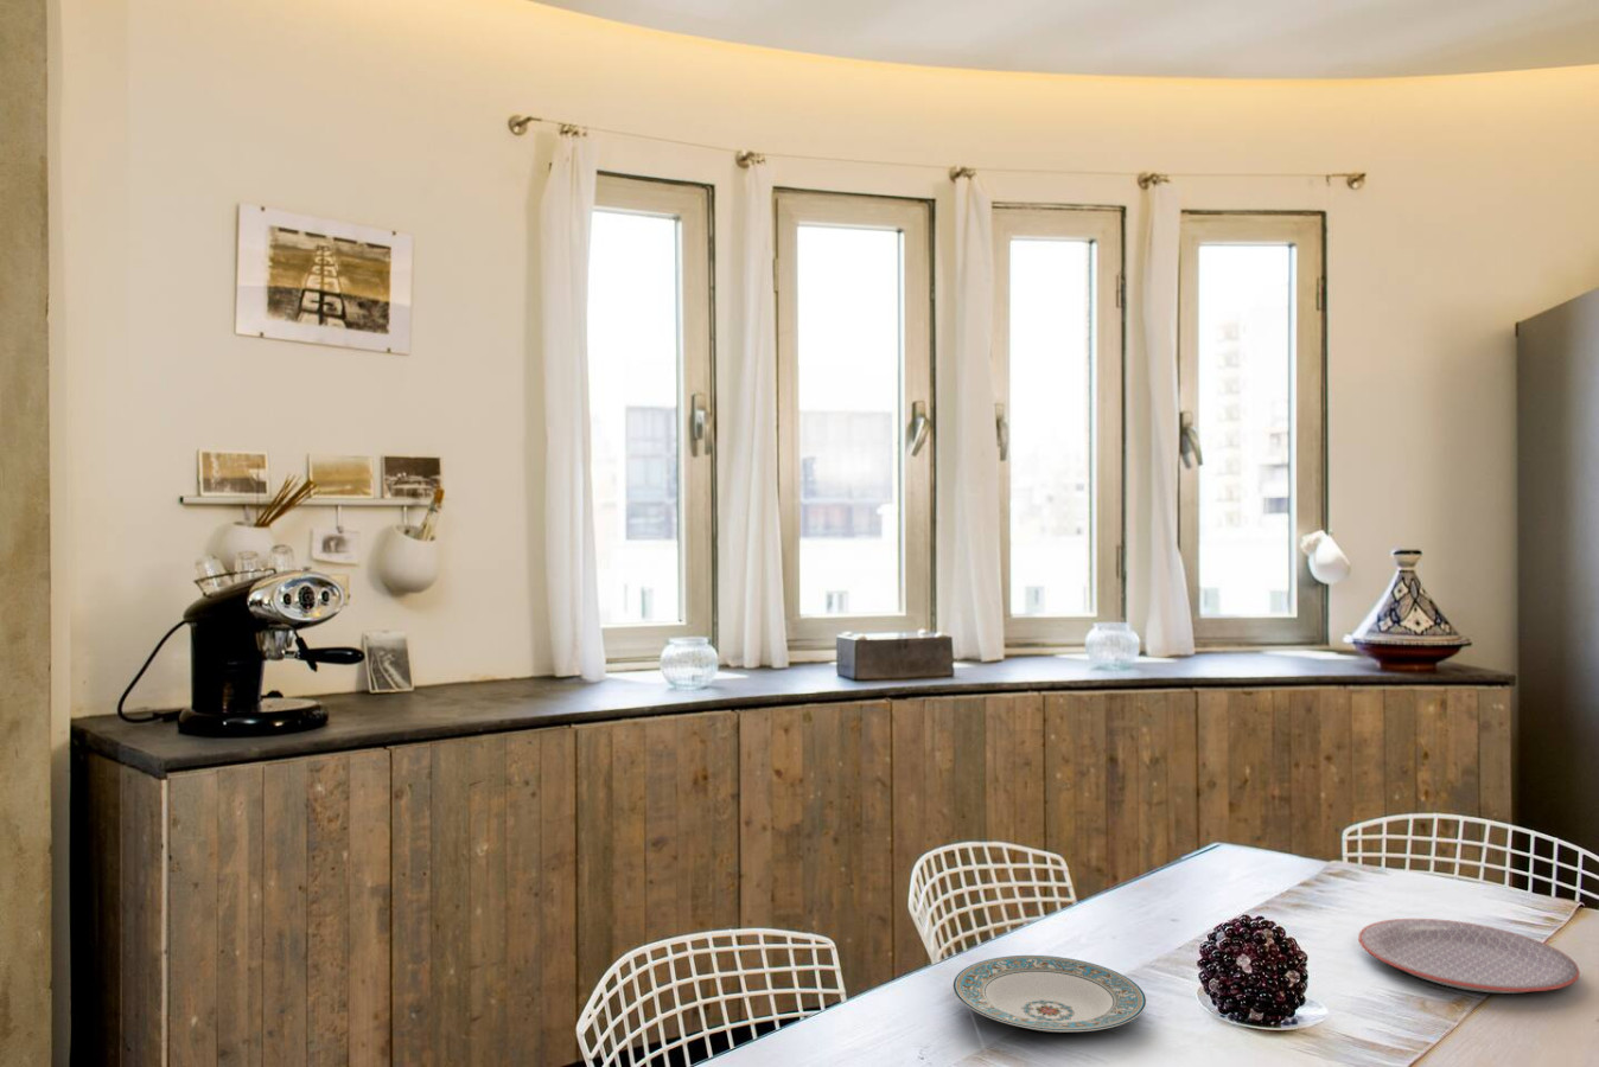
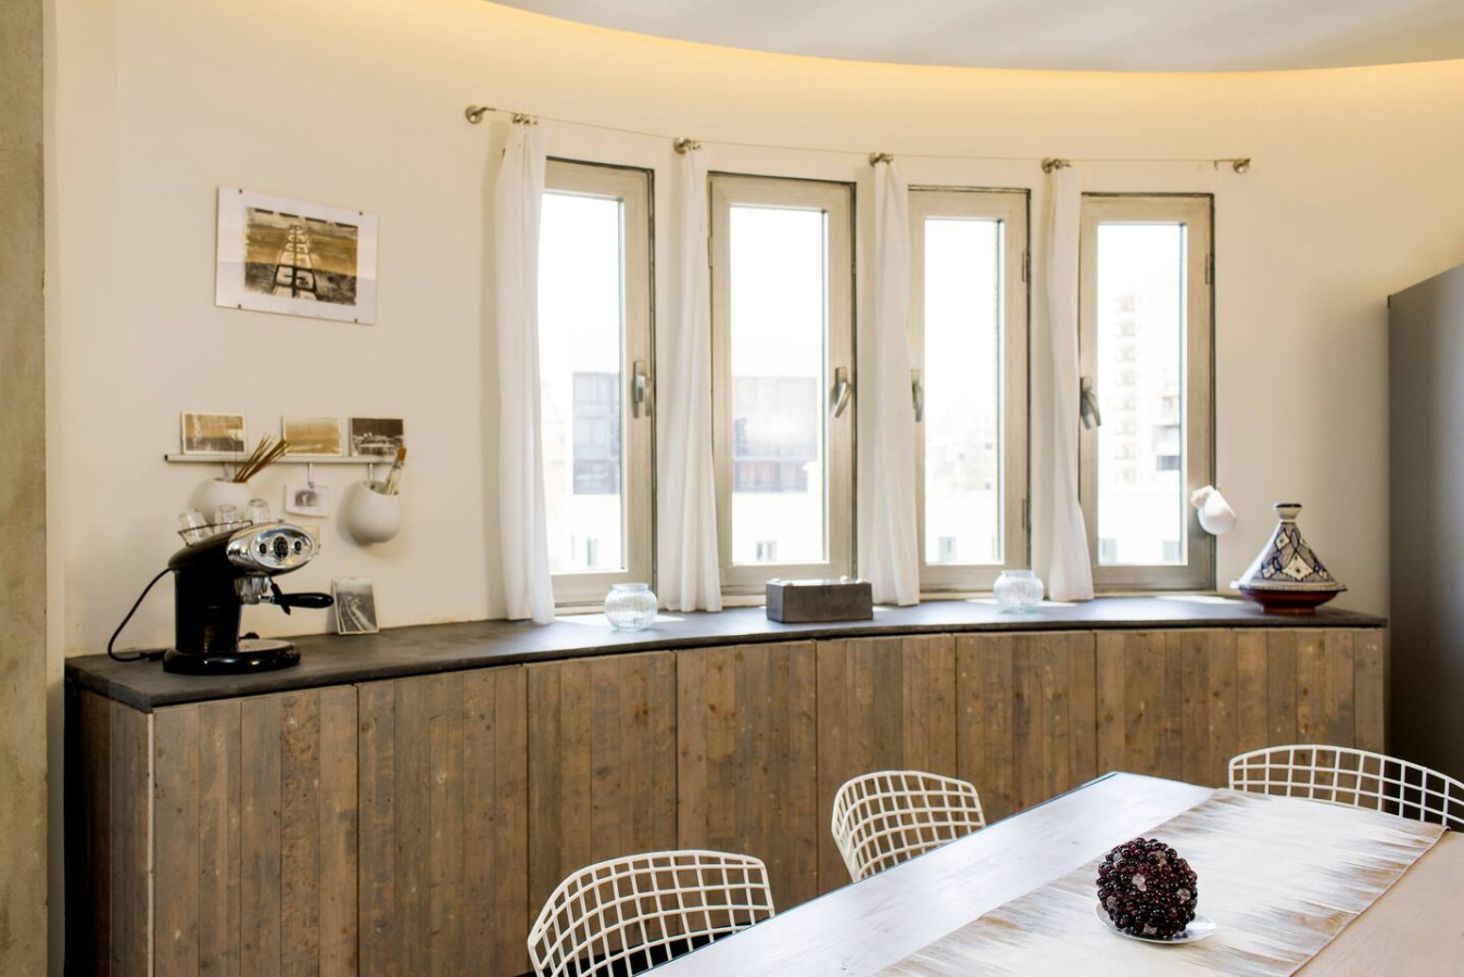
- plate (1047, 1000)
- plate (1464, 957)
